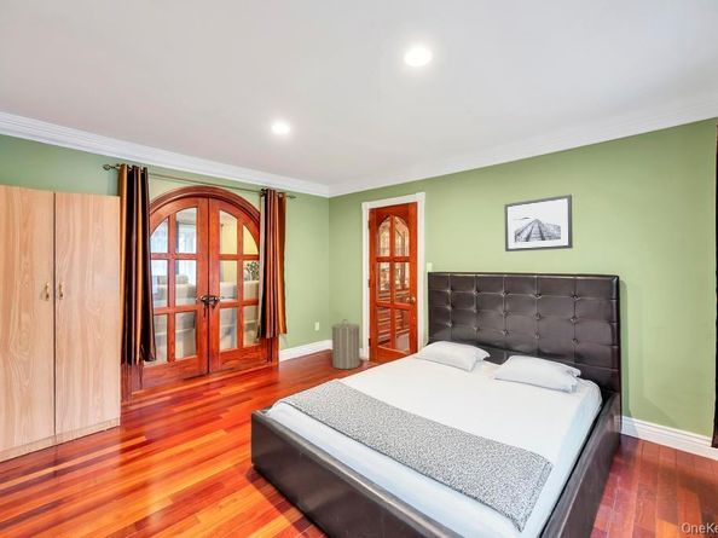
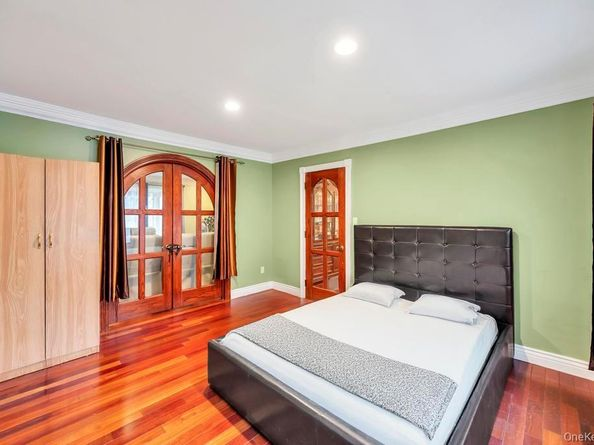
- wall art (535, 225)
- laundry hamper (346, 342)
